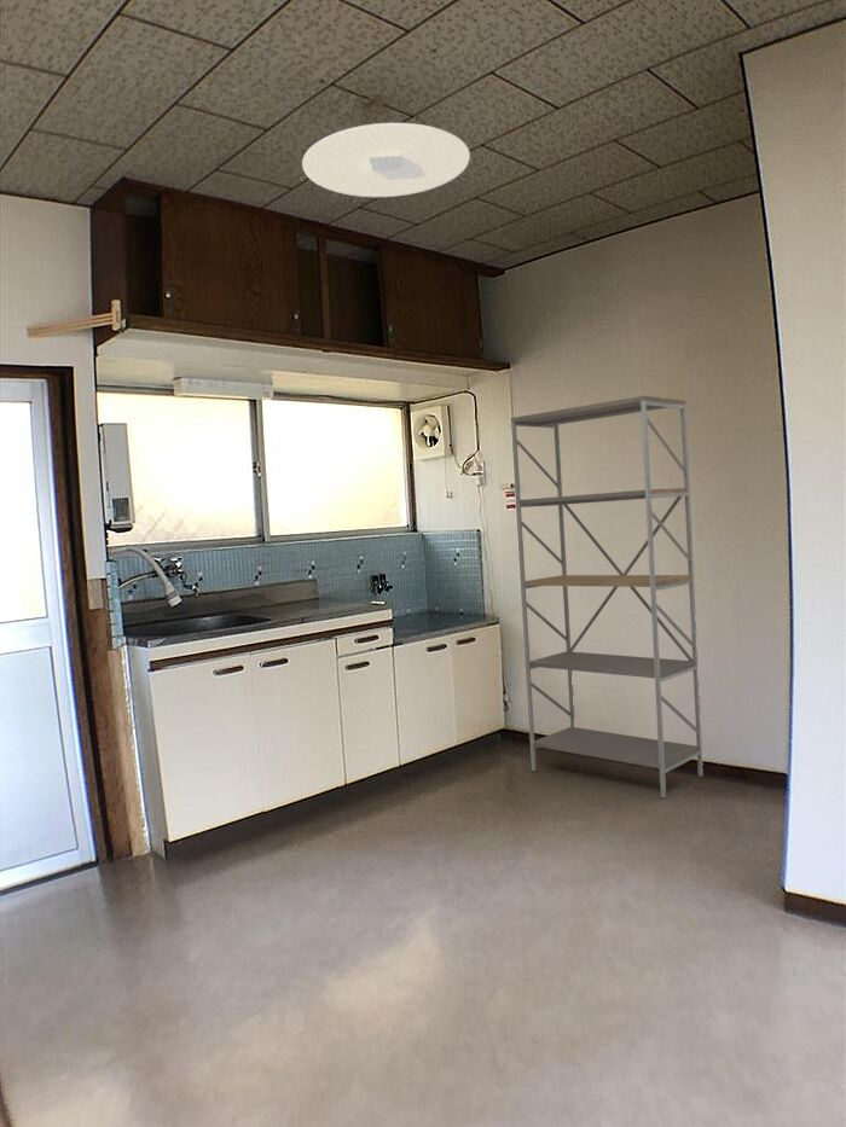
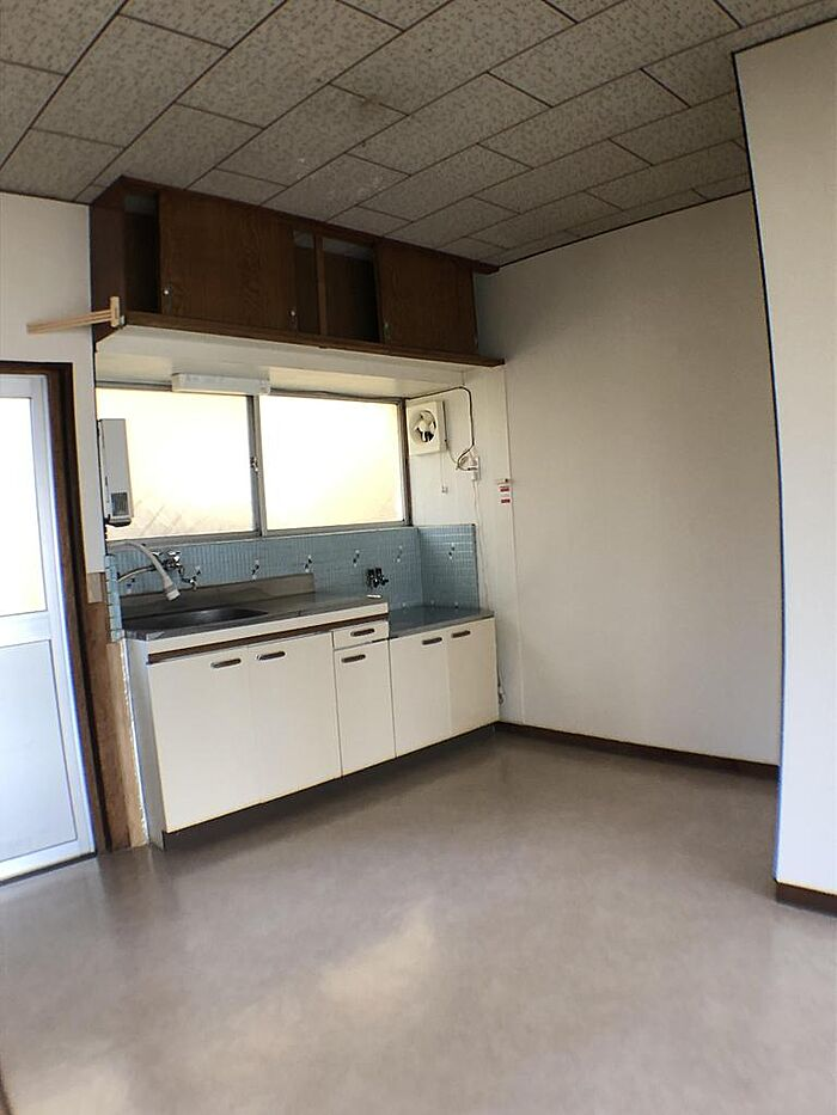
- ceiling light (386, 155)
- shelving unit (608, 594)
